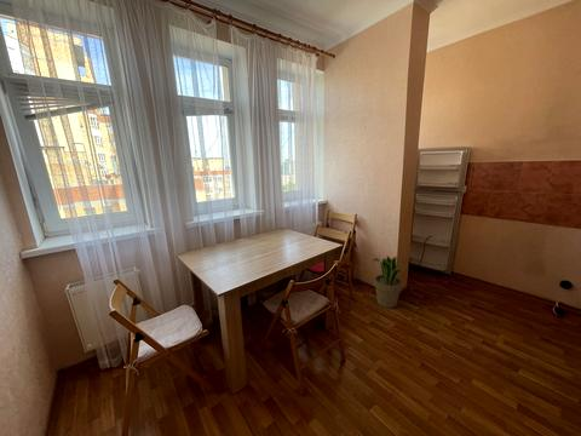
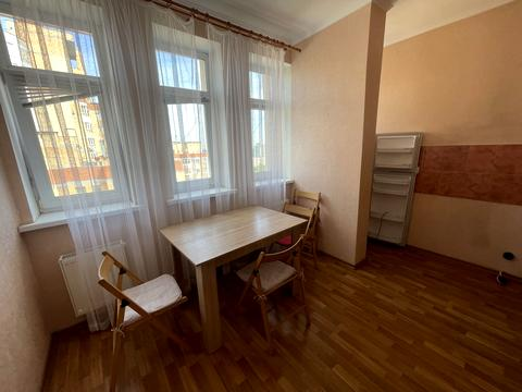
- potted plant (389, 280)
